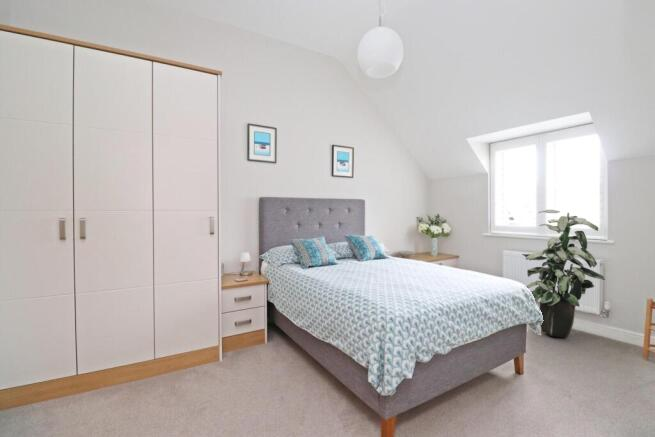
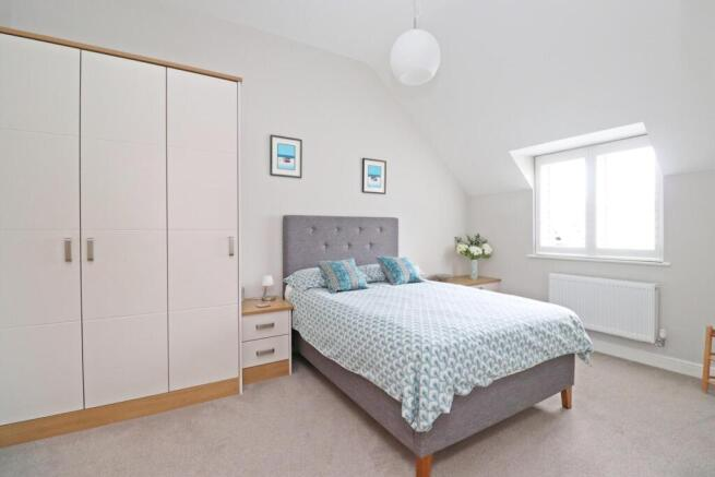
- indoor plant (557, 271)
